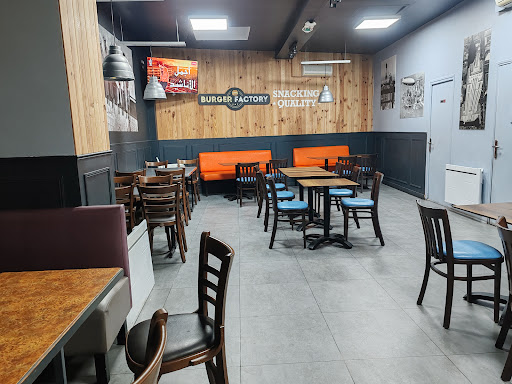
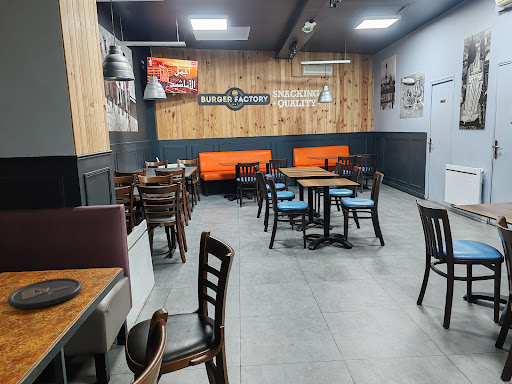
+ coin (46, 292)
